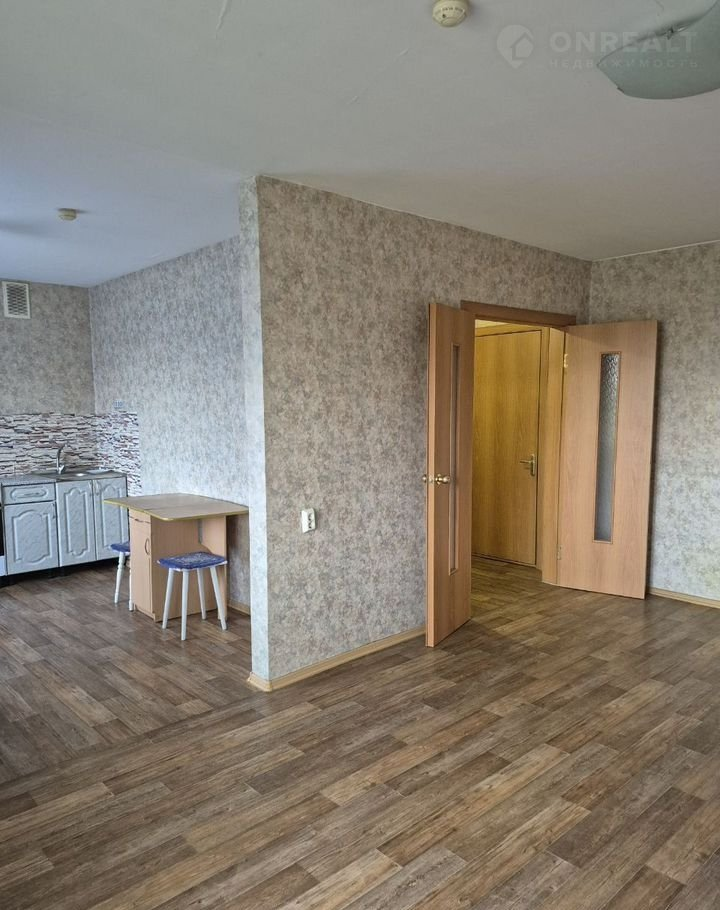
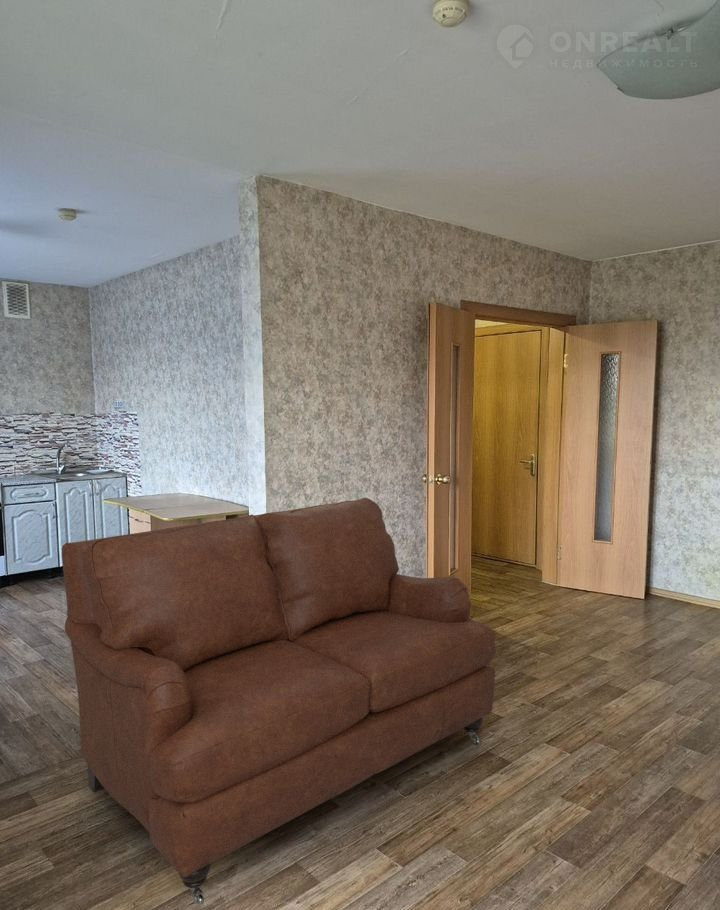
+ sofa (286, 640)
